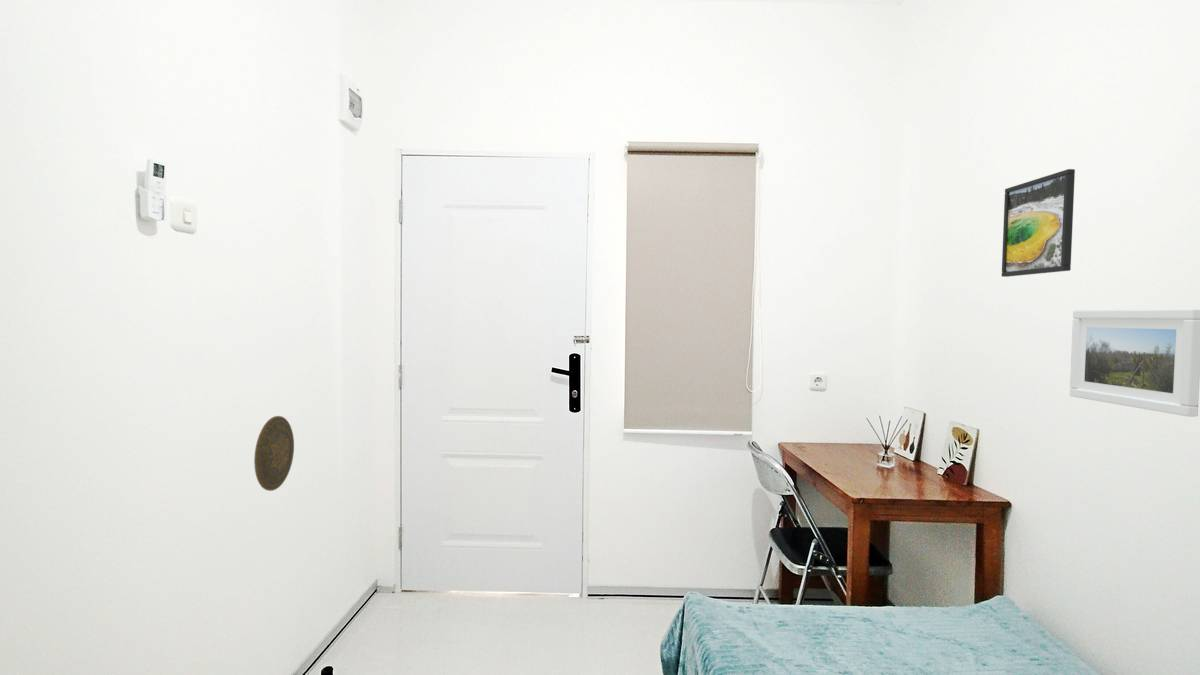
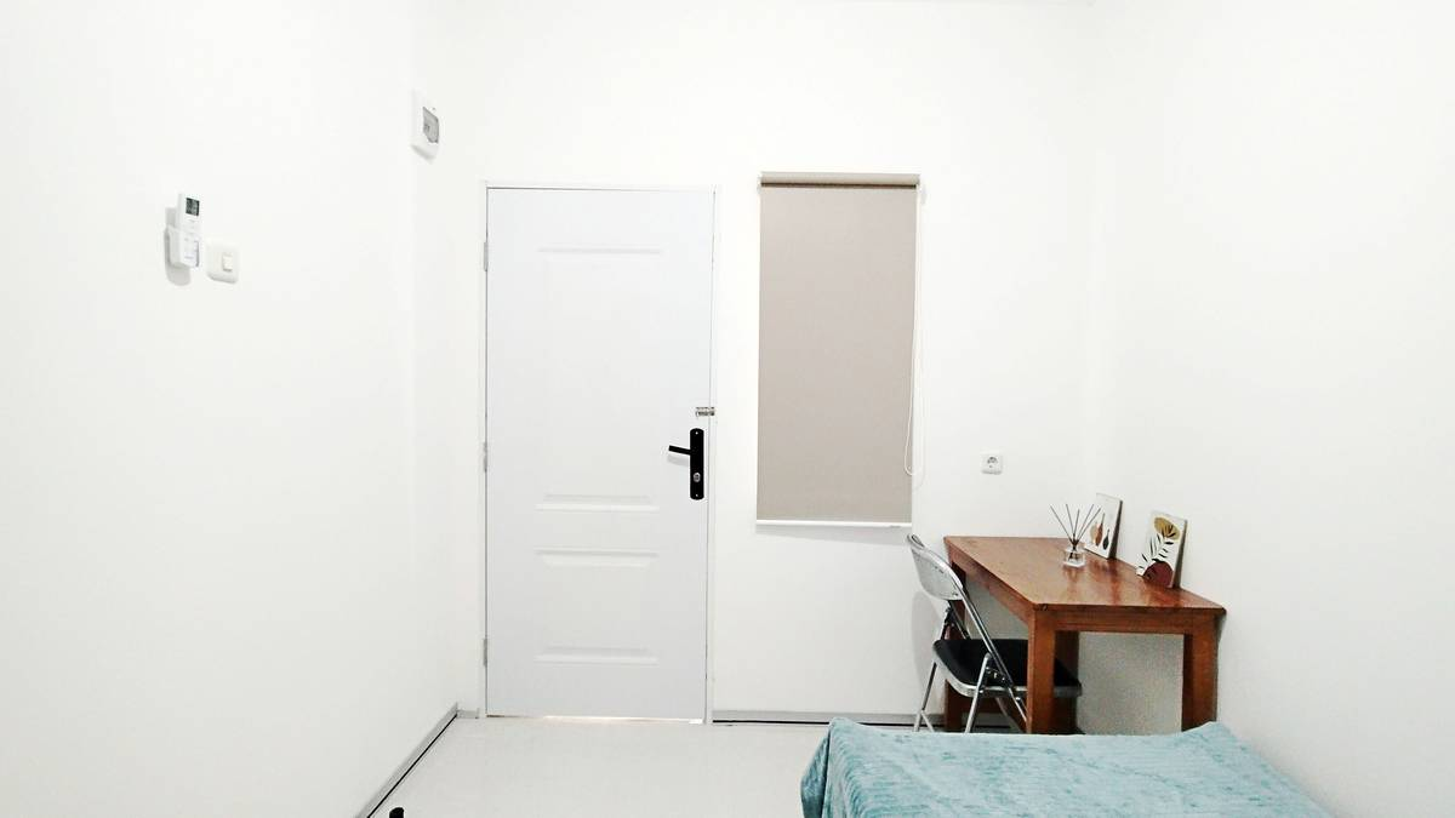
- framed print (1128, 357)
- decorative plate (278, 453)
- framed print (1035, 226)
